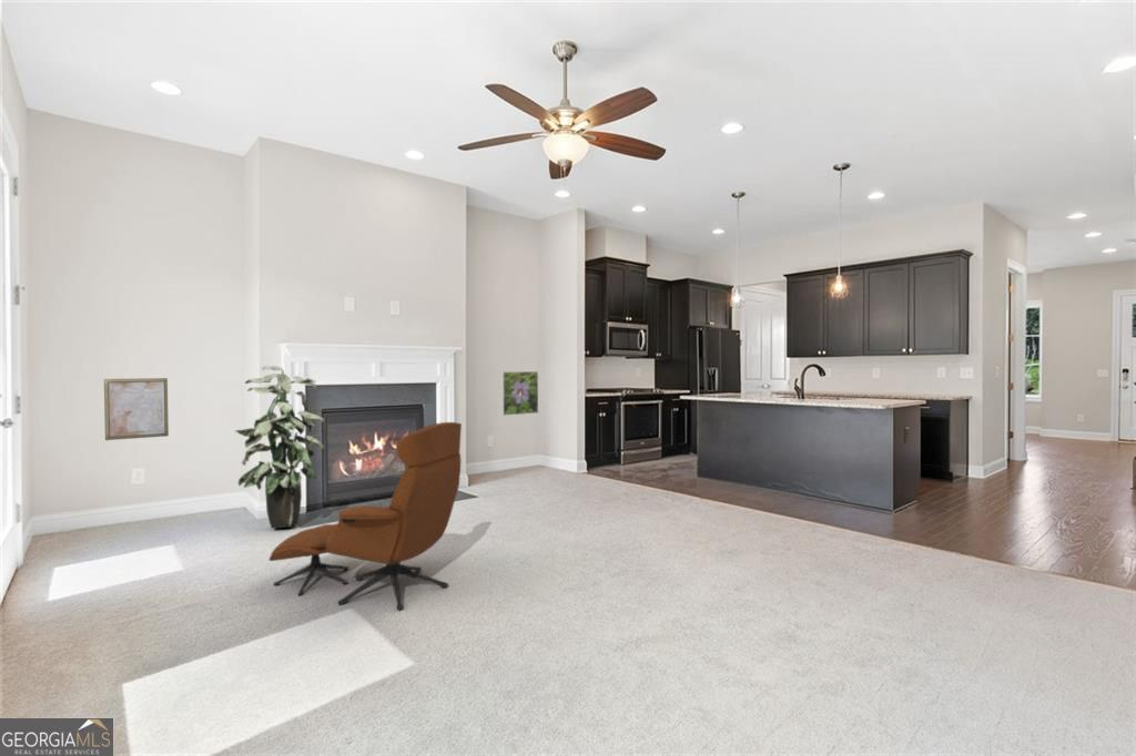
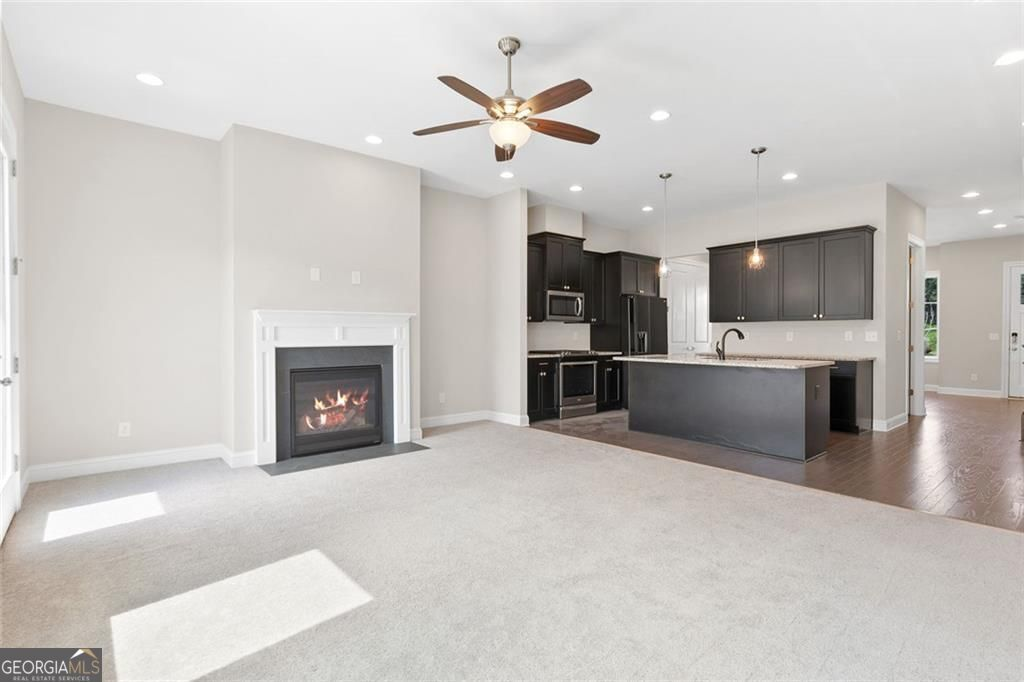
- indoor plant (278, 446)
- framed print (520, 392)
- wall art (136, 408)
- armchair (368, 505)
